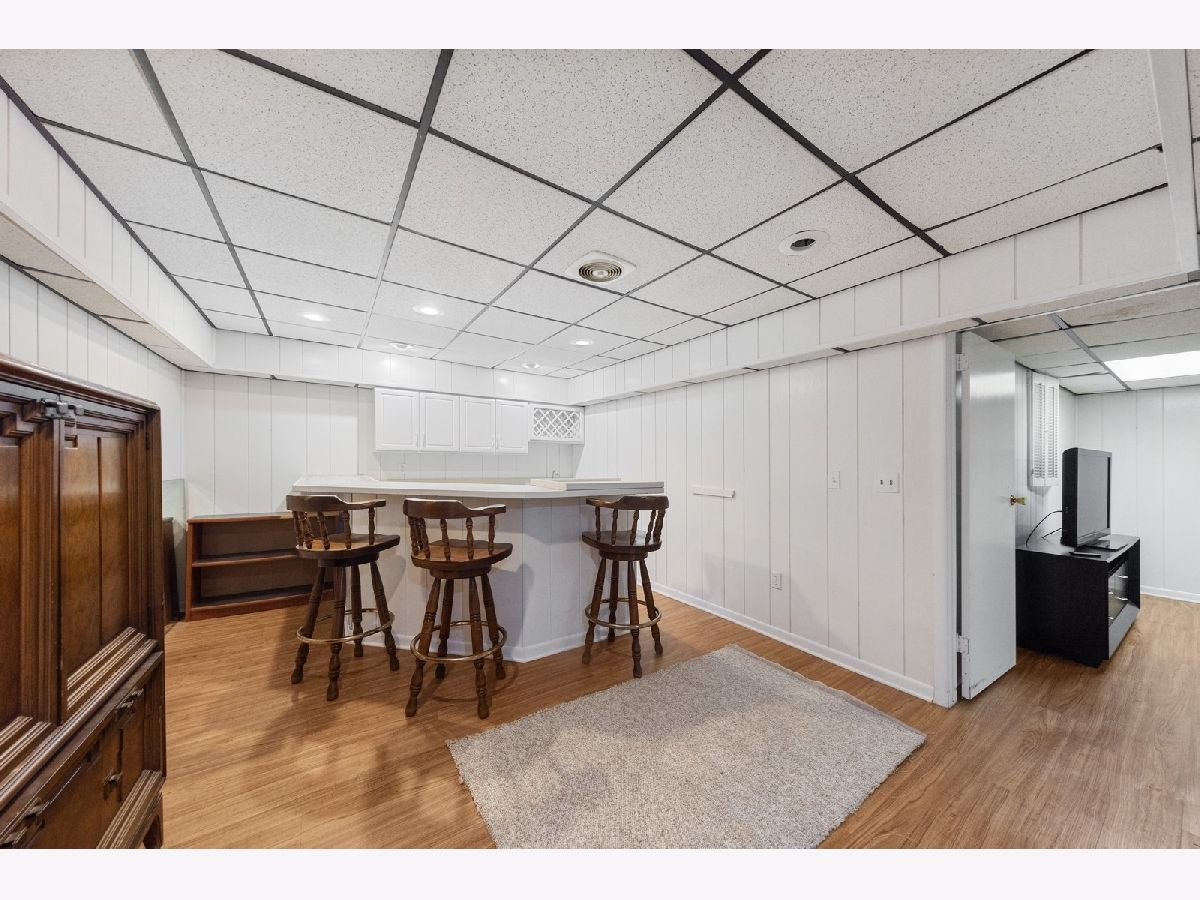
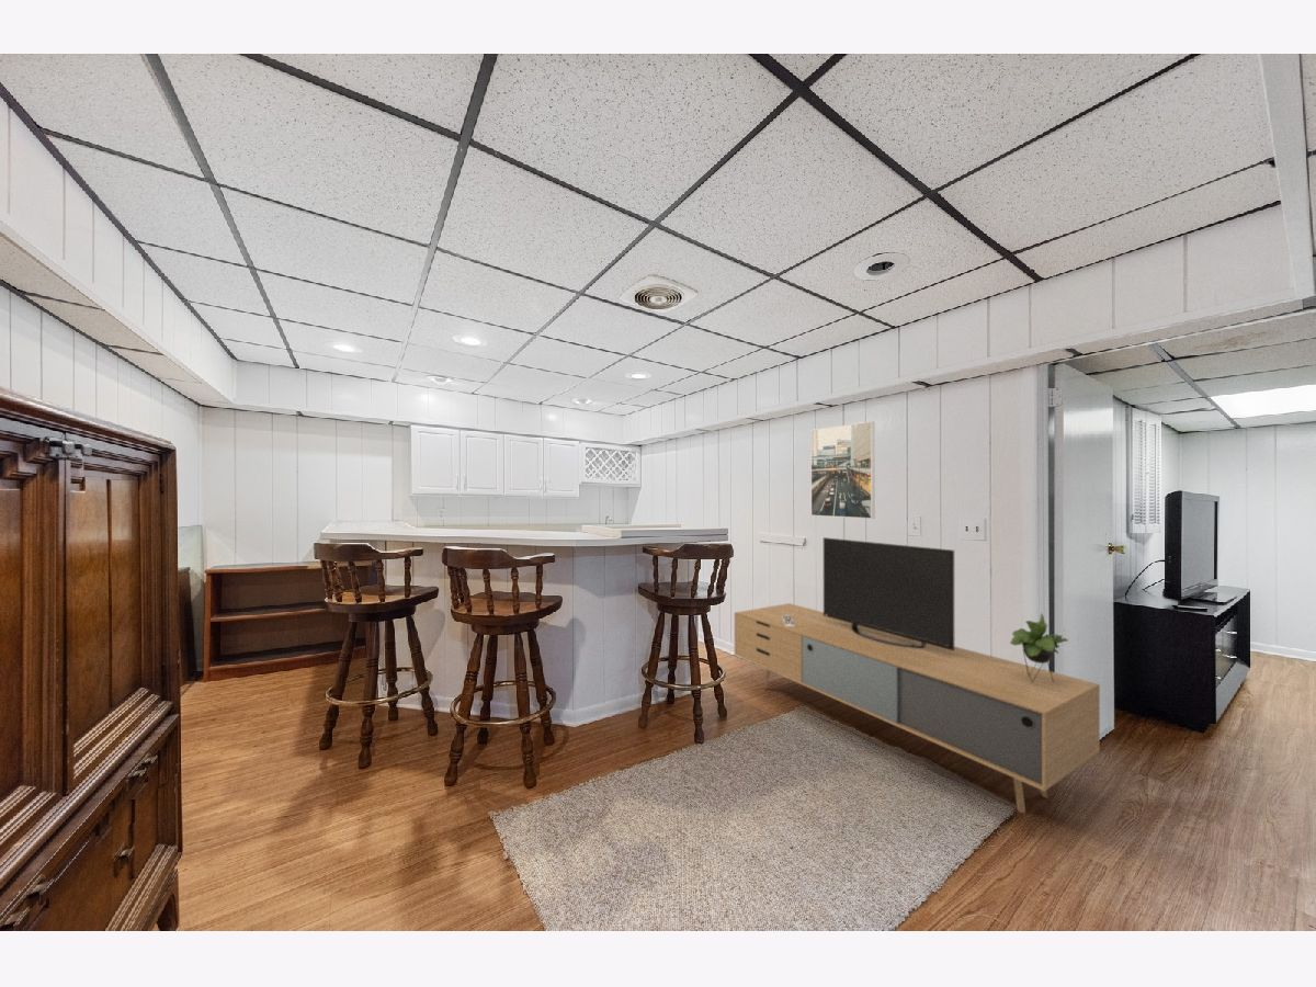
+ media console (876, 636)
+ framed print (840, 472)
